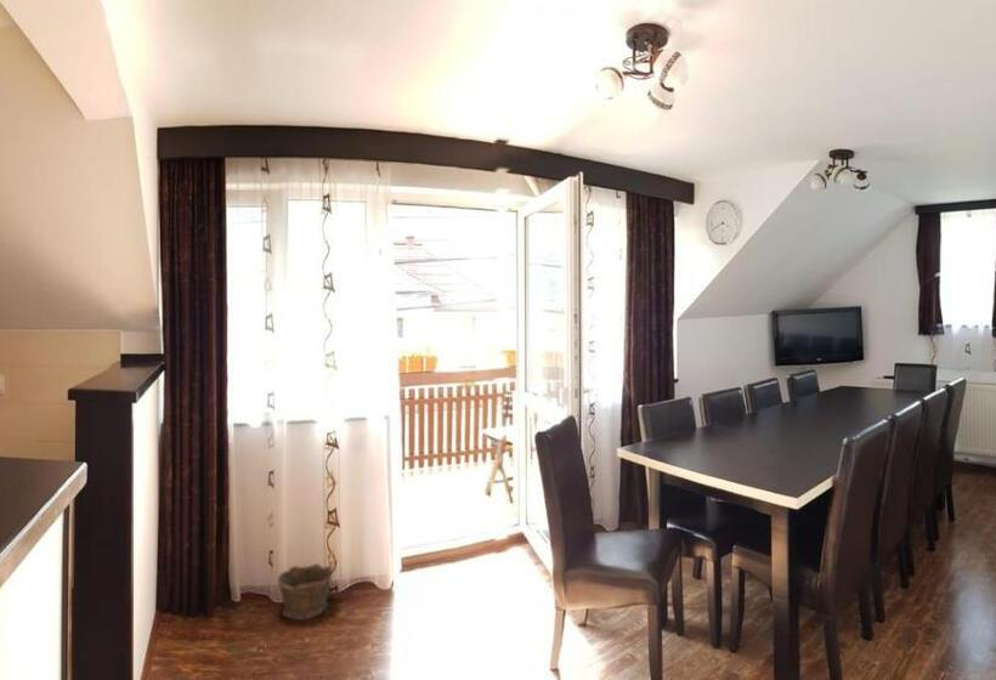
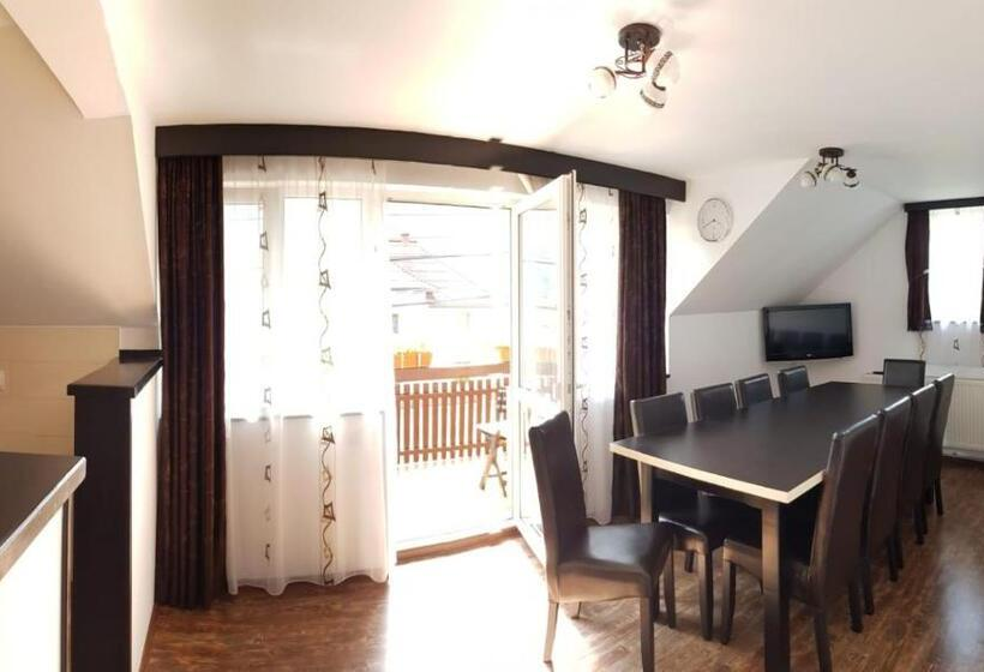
- clay pot (305, 583)
